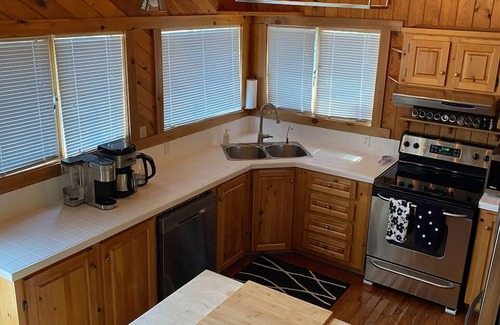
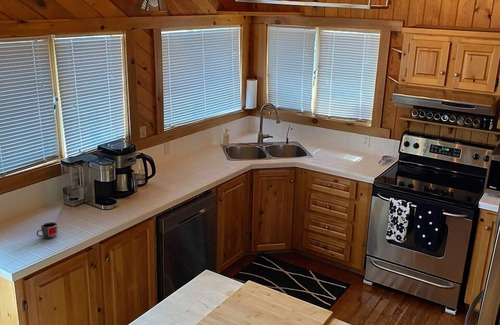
+ mug (47, 231)
